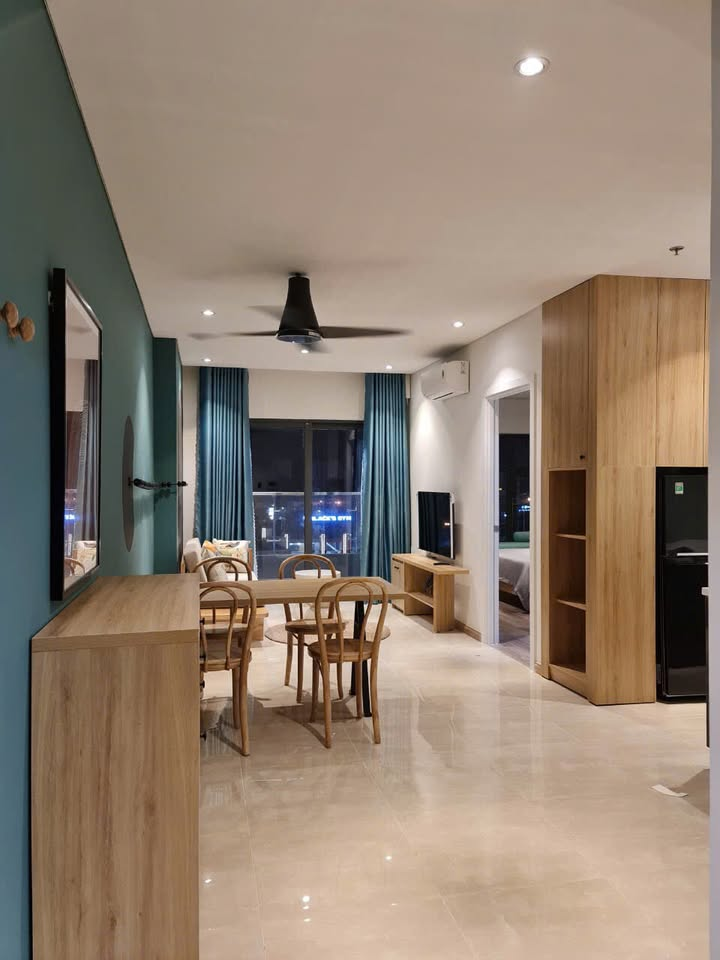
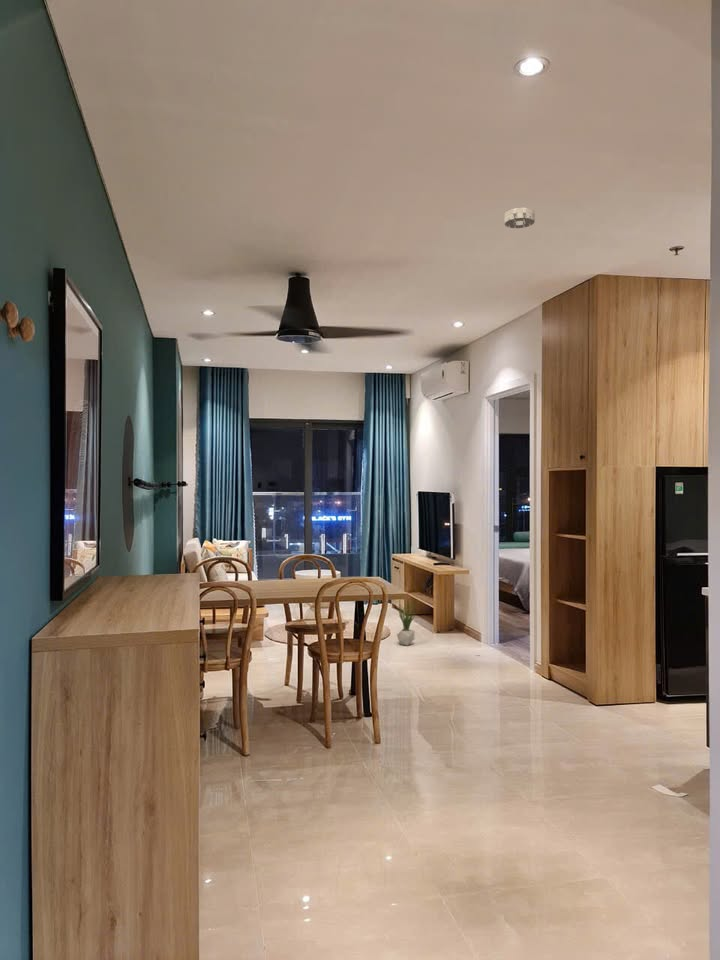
+ smoke detector (519, 217)
+ potted plant (406, 621)
